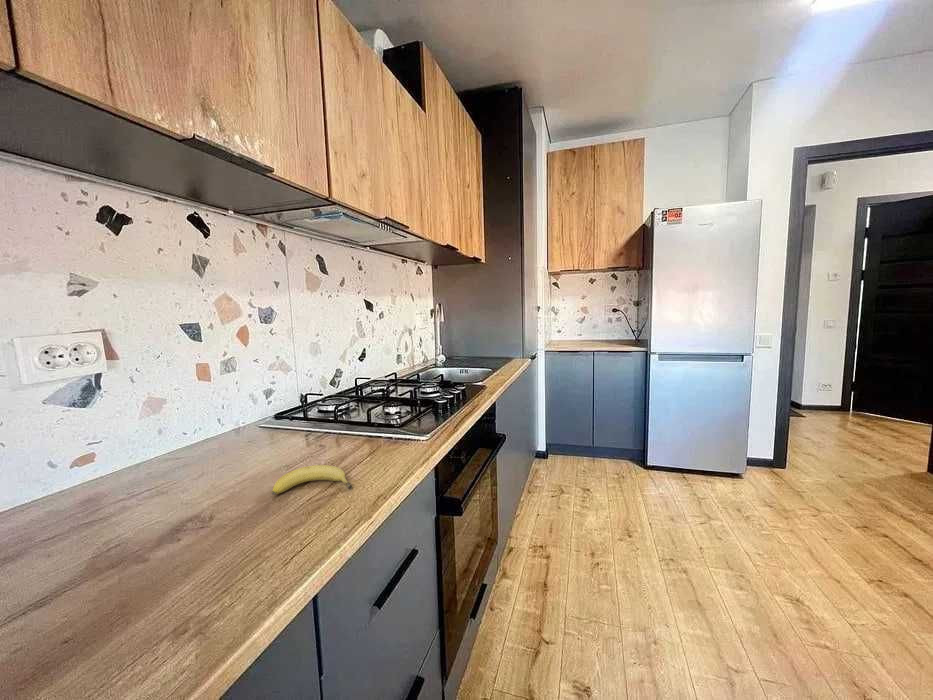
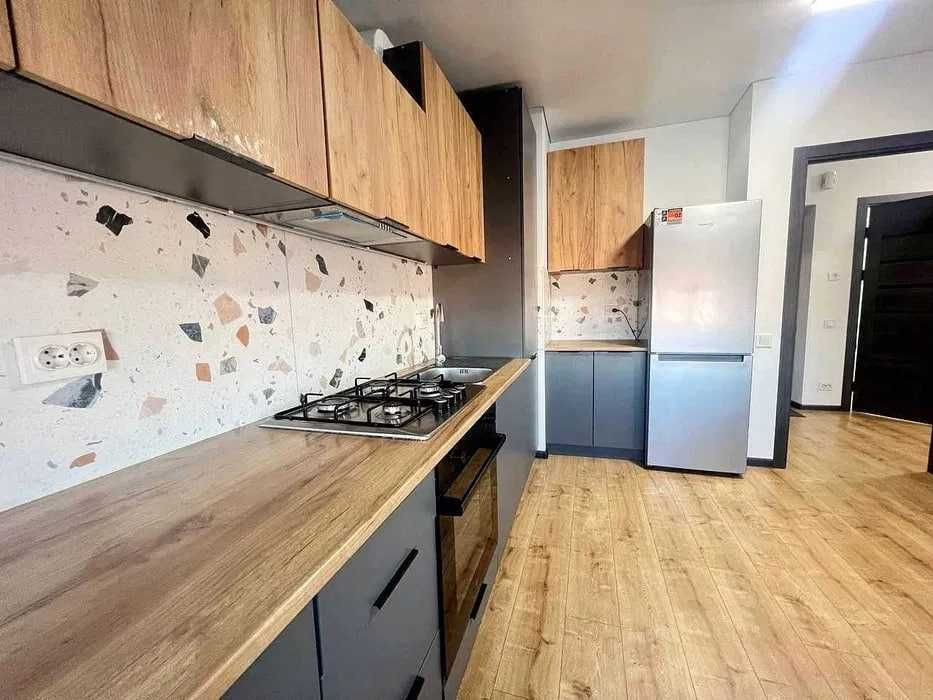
- fruit (314, 478)
